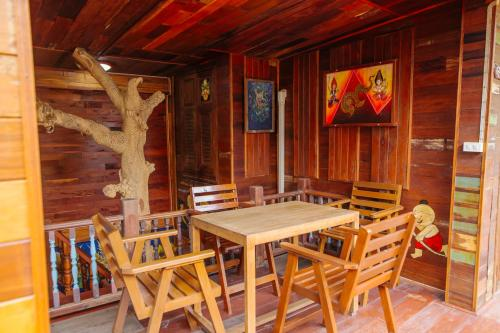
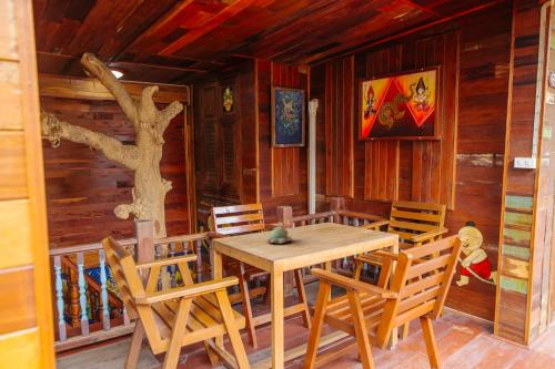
+ candle (279, 234)
